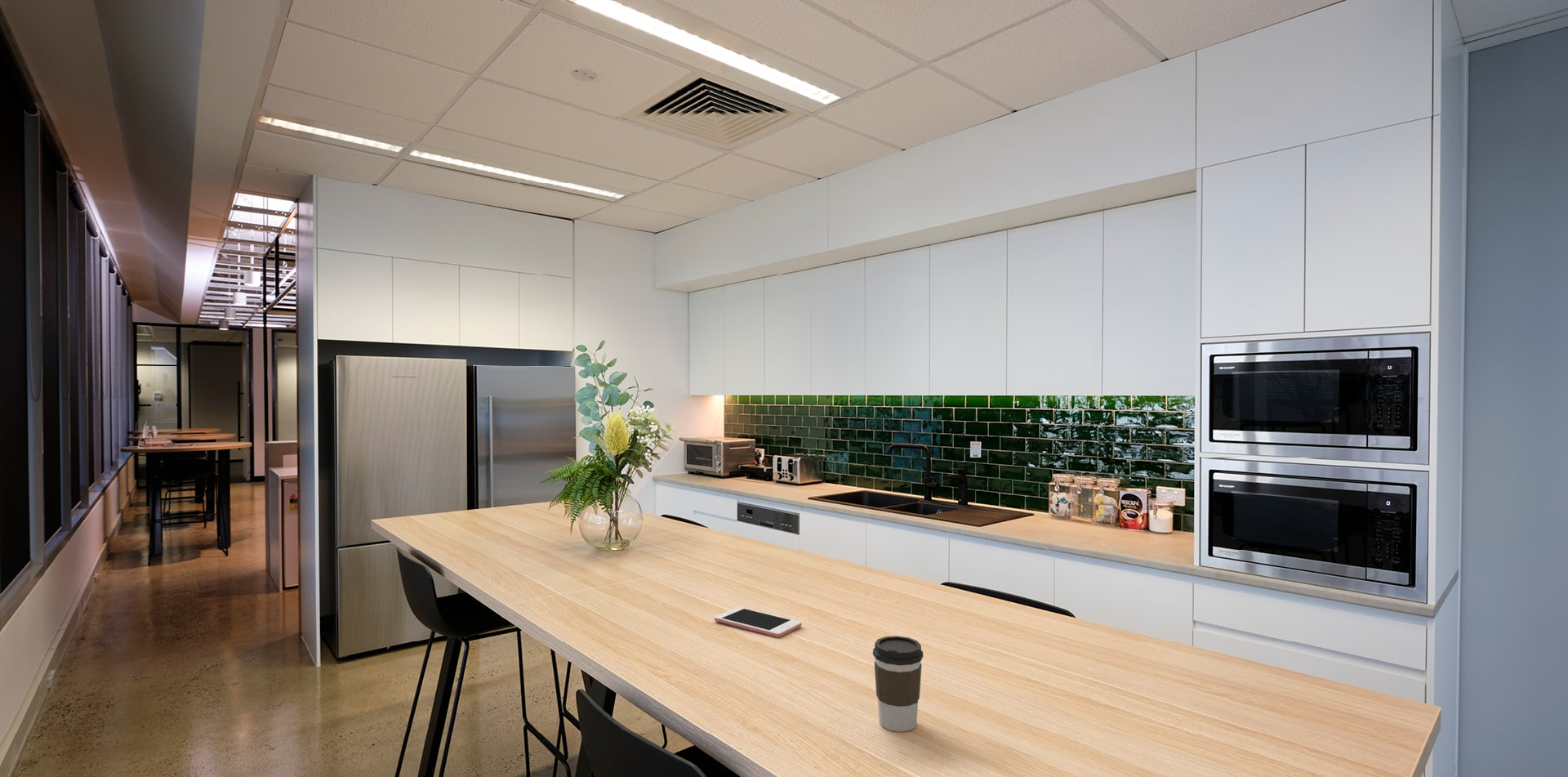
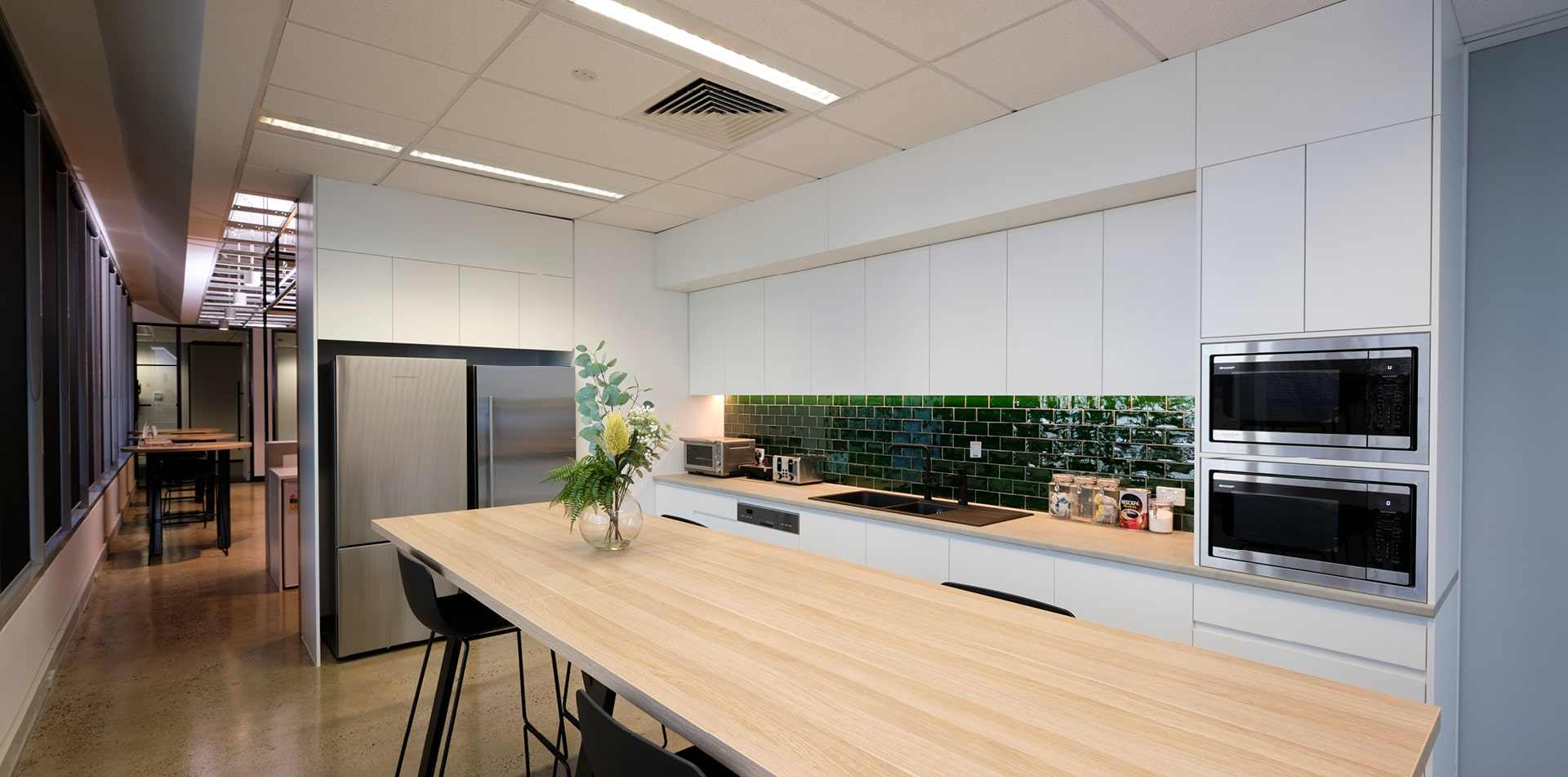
- cell phone (757, 621)
- coffee cup (898, 683)
